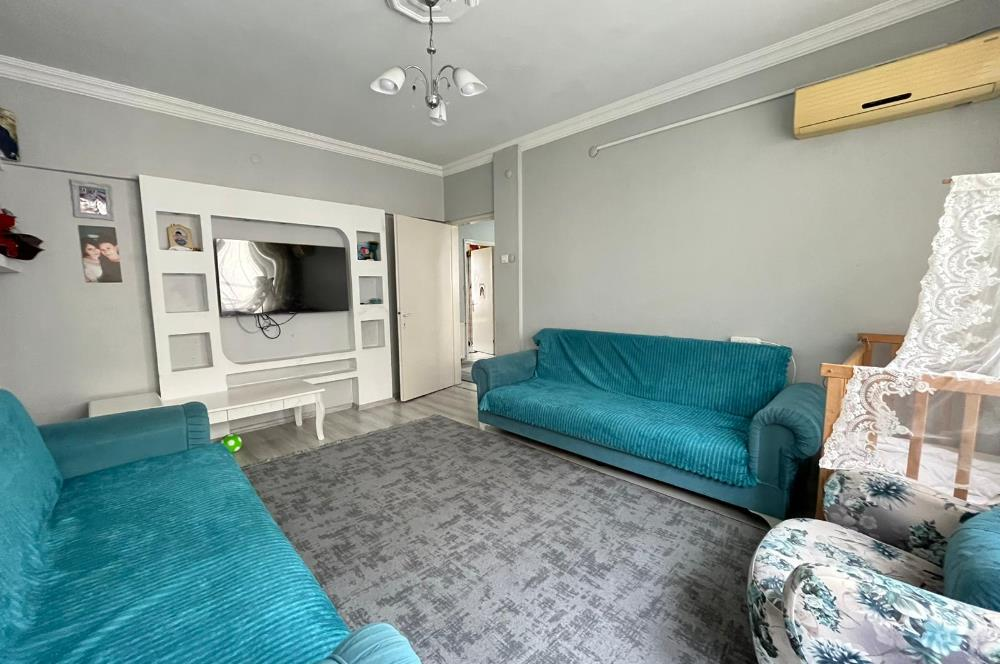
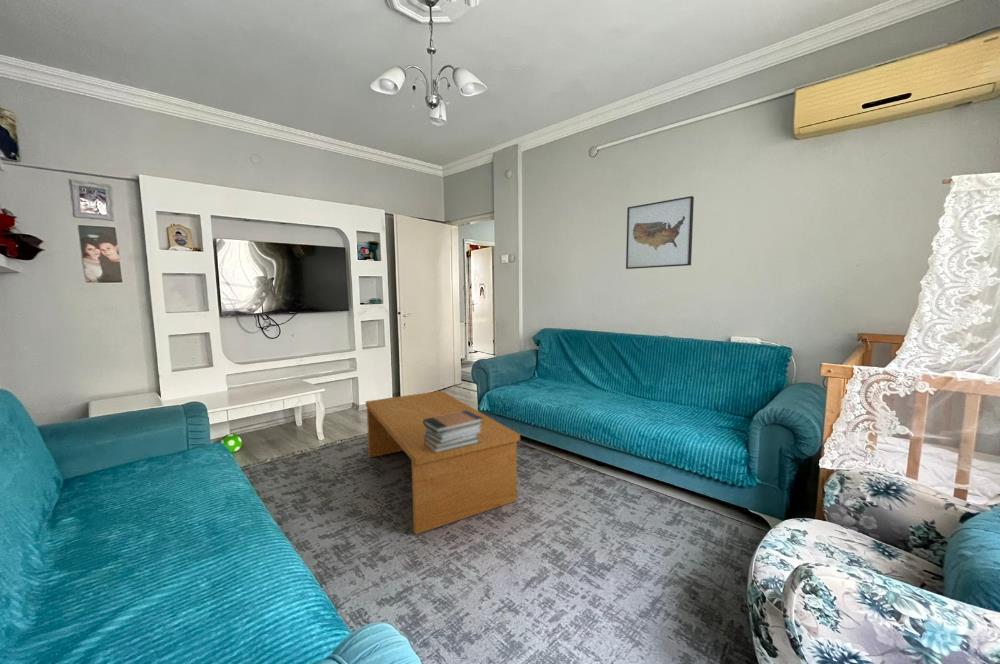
+ coffee table (429, 448)
+ book stack (452, 430)
+ wall art (657, 235)
